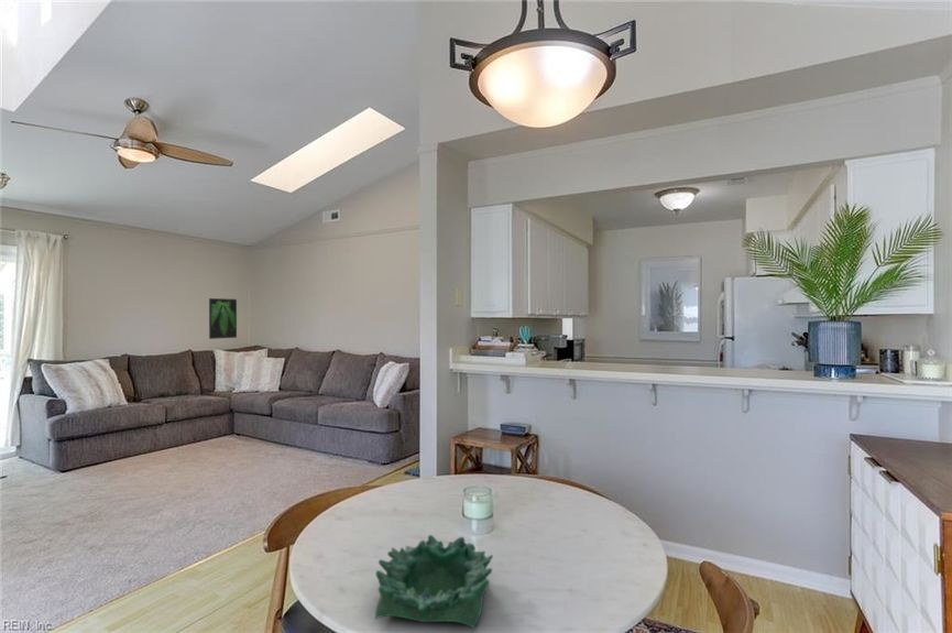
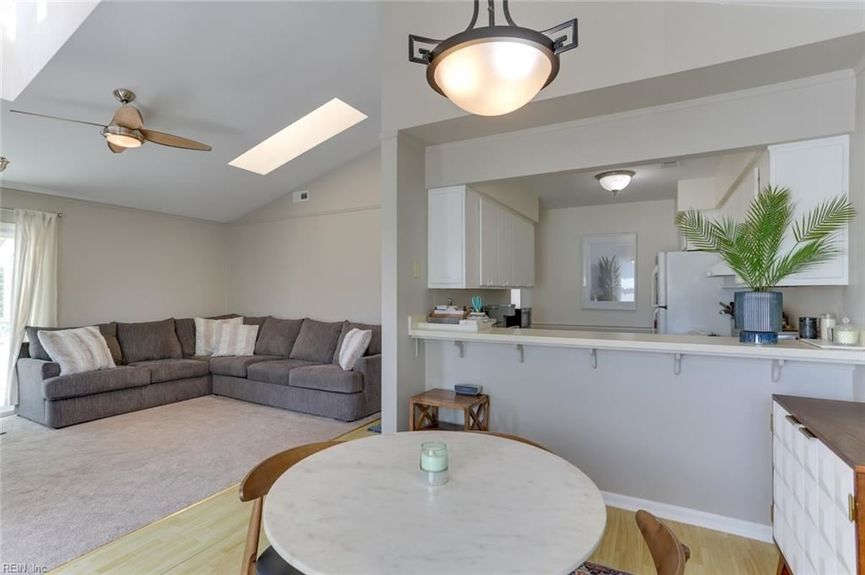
- decorative bowl (435, 580)
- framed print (222, 318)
